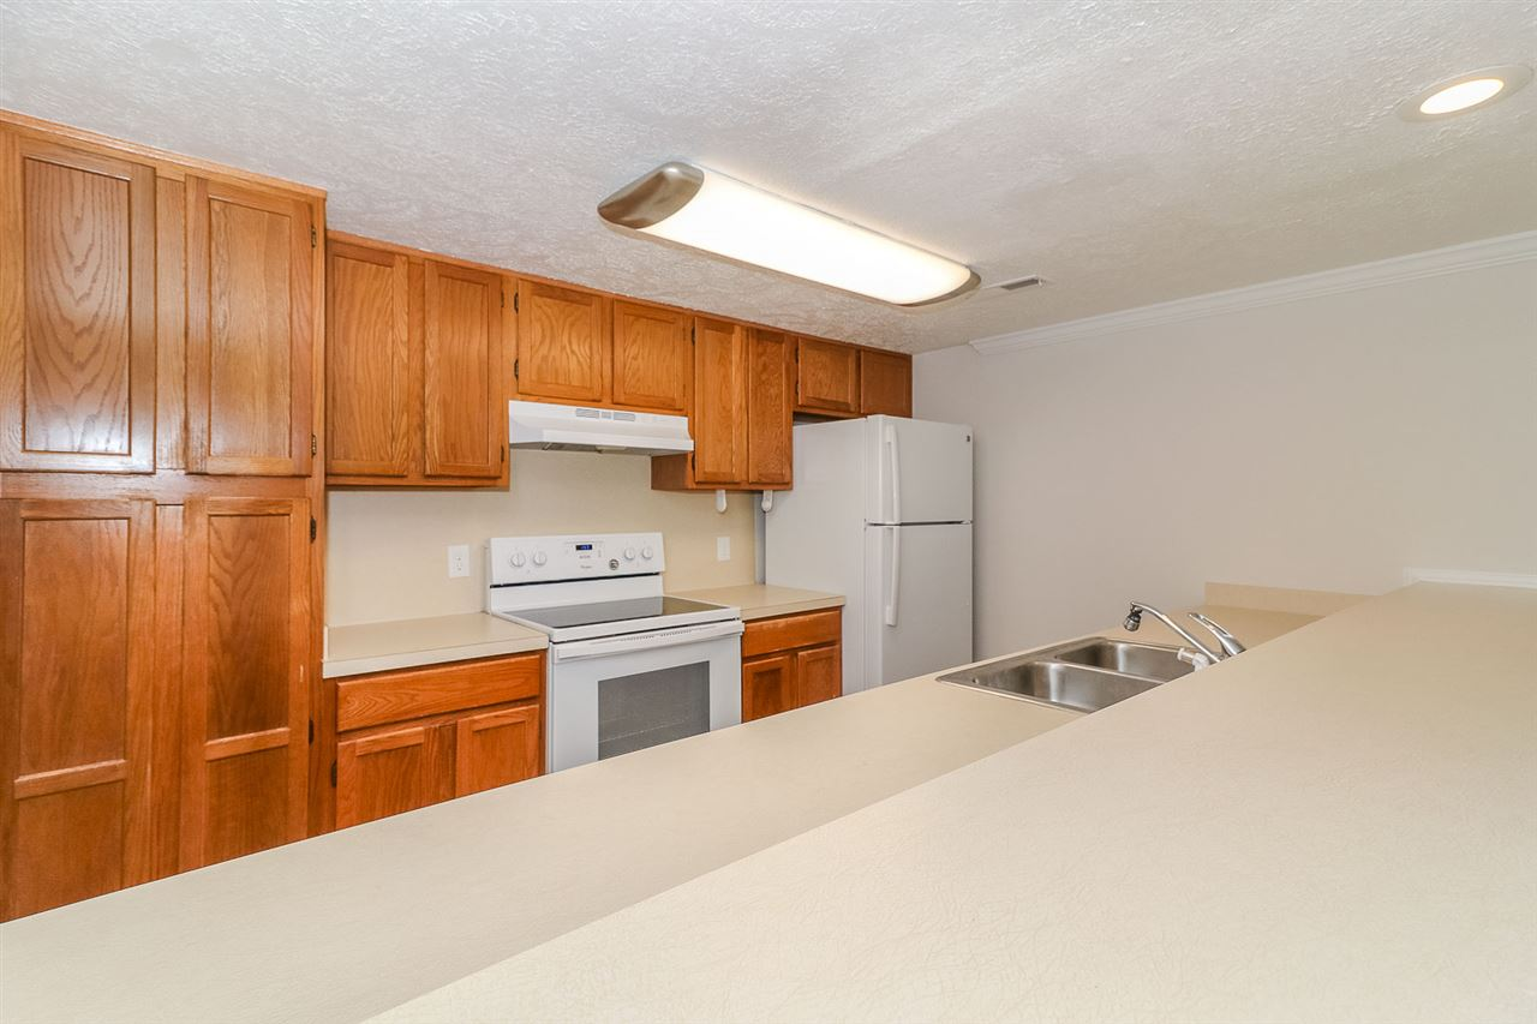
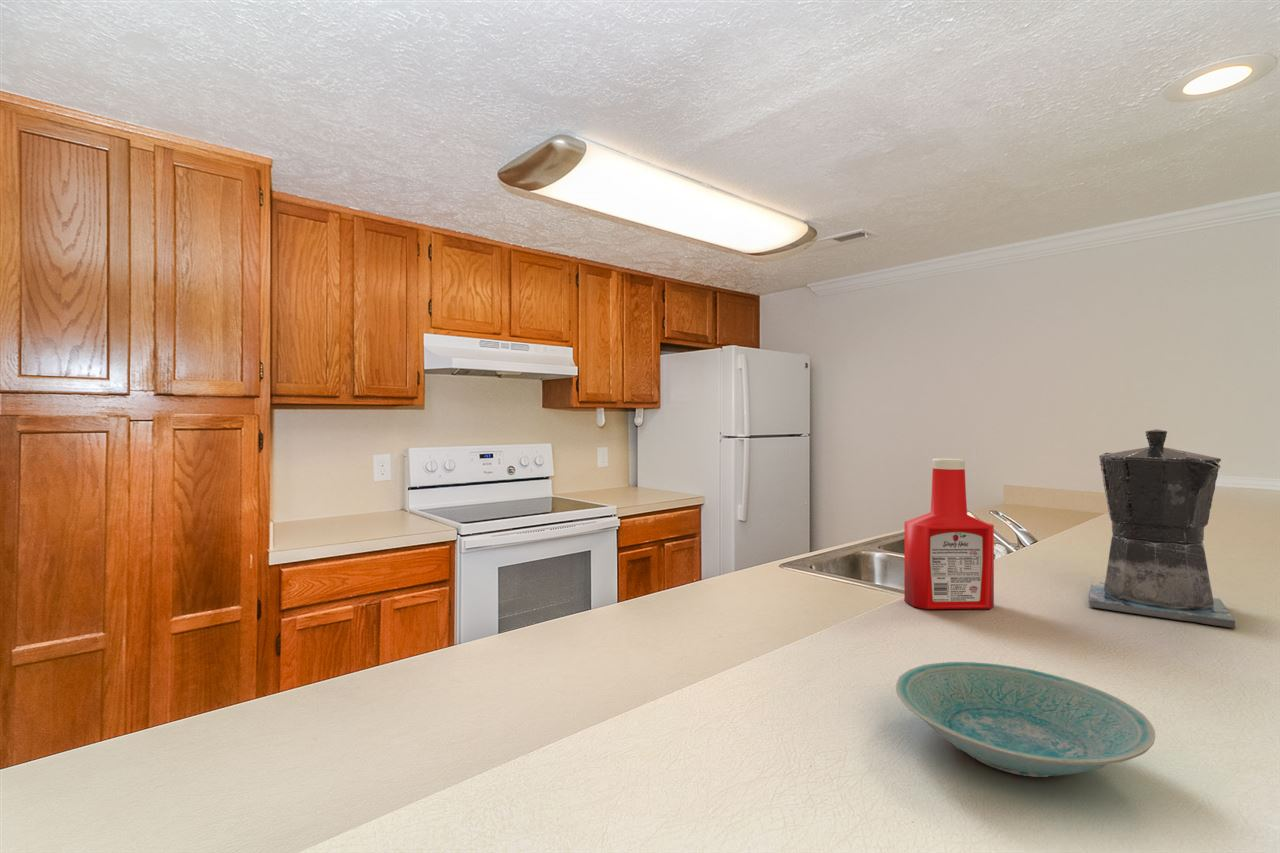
+ bowl (1013, 725)
+ coffee maker (1154, 516)
+ soap bottle (948, 531)
